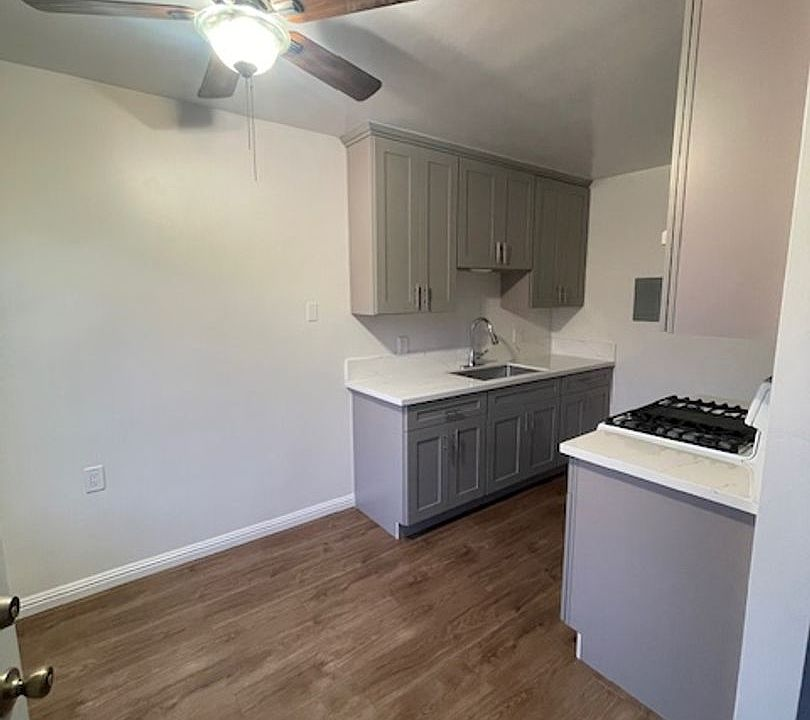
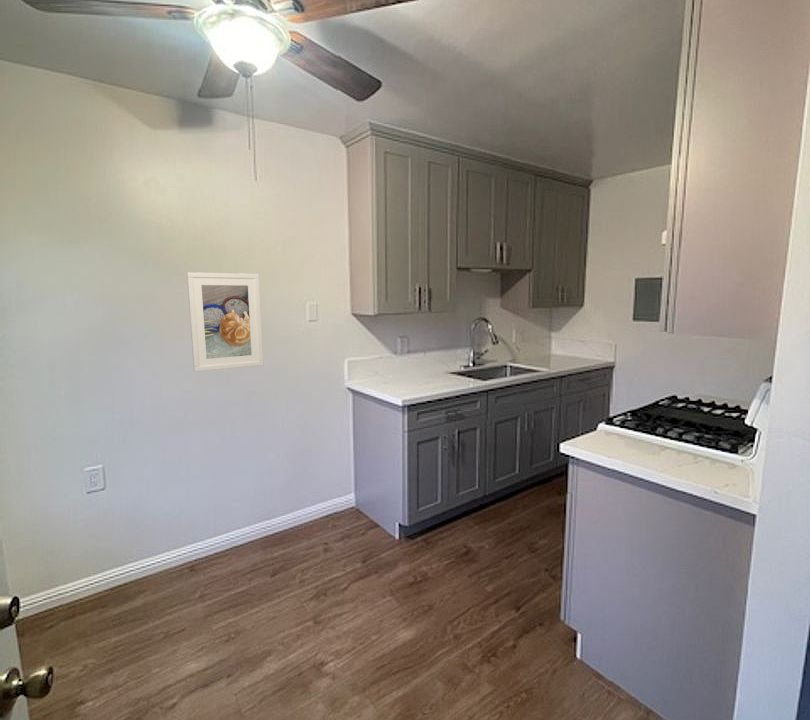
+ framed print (227, 321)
